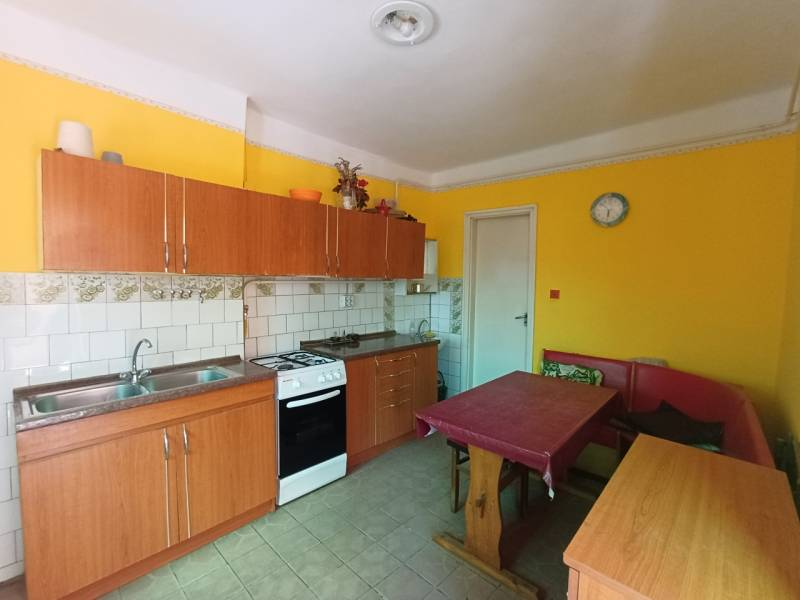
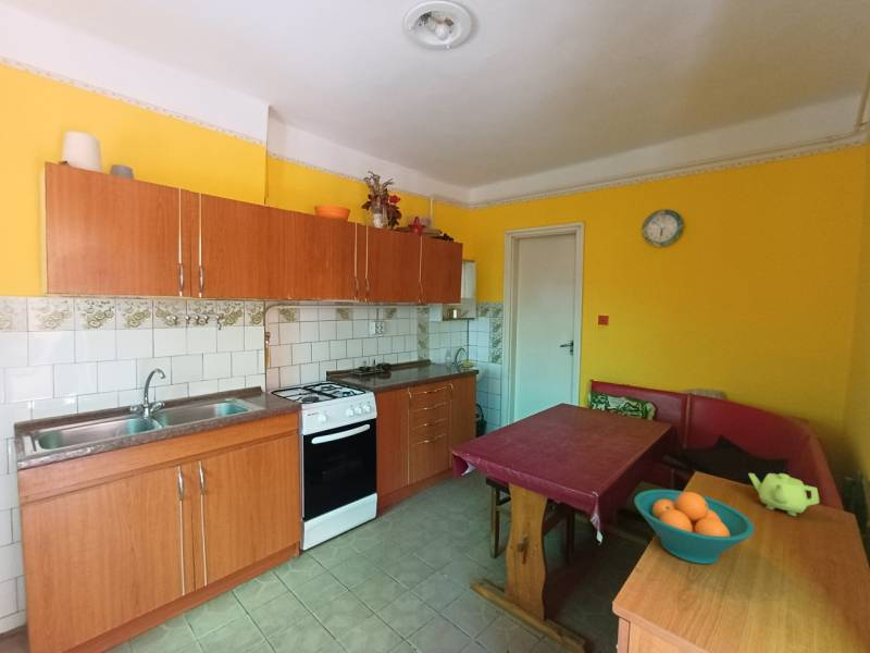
+ fruit bowl (689, 521)
+ teapot (782, 491)
